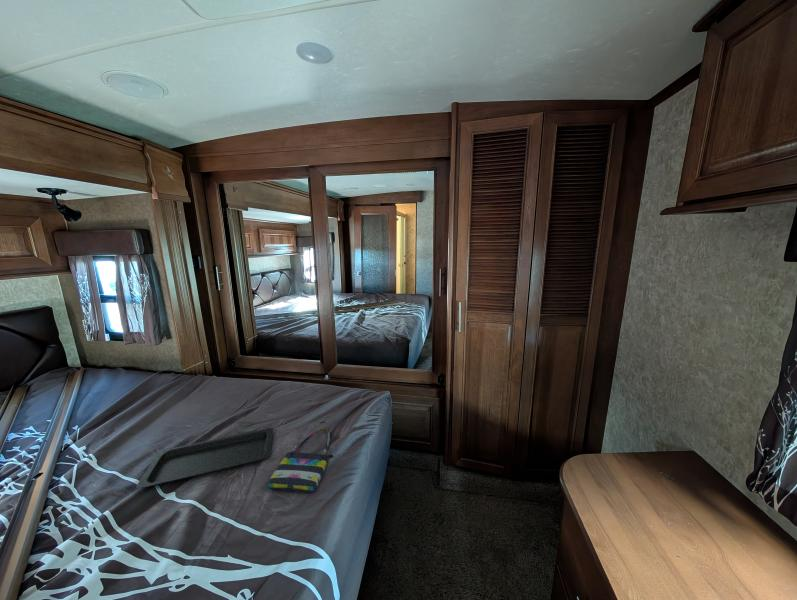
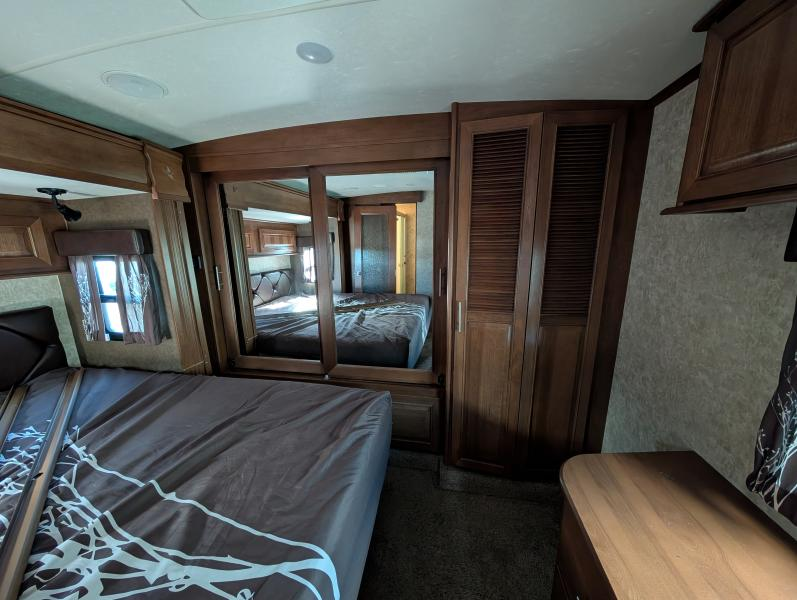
- tote bag (310, 453)
- serving tray (214, 456)
